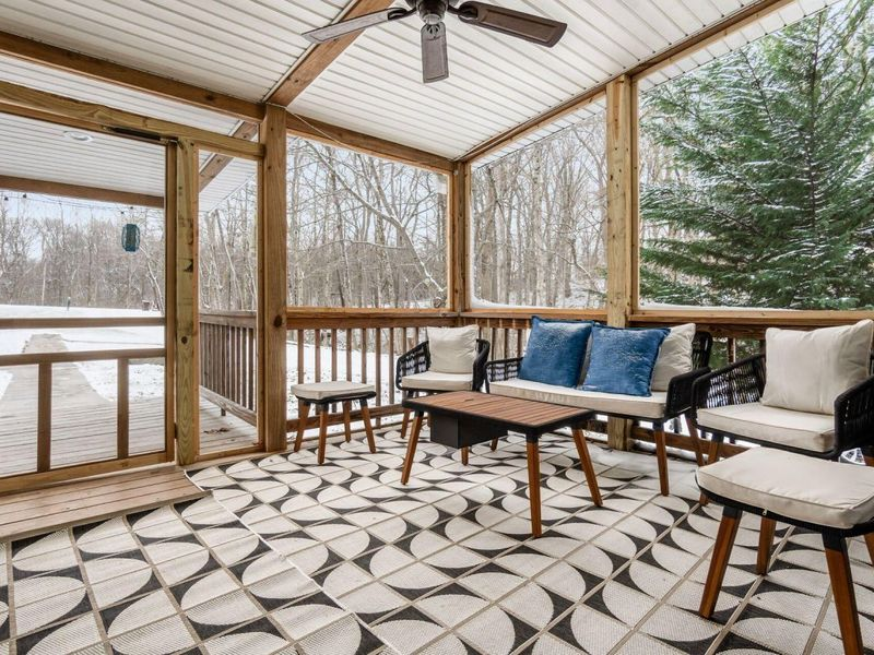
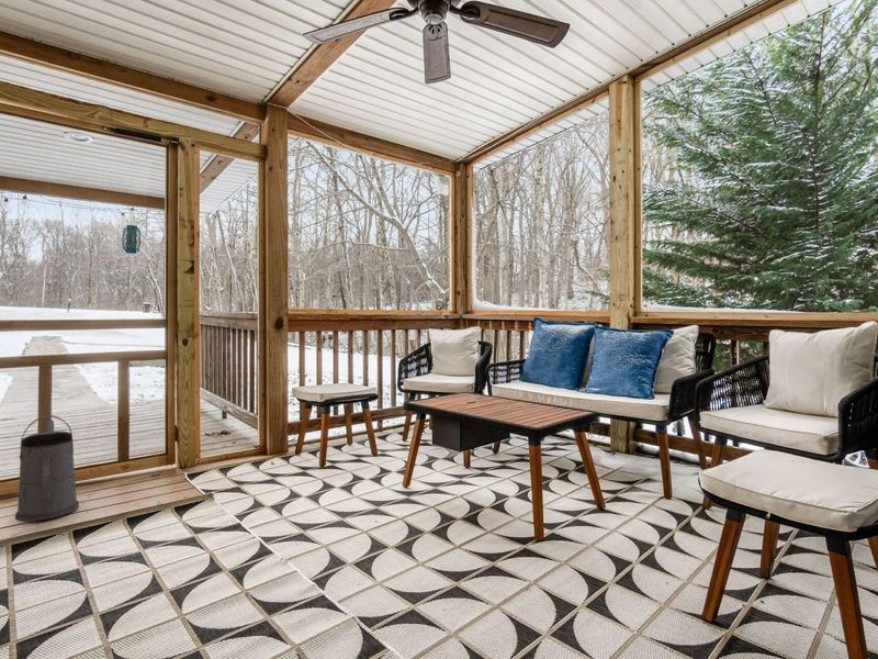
+ watering can (48, 459)
